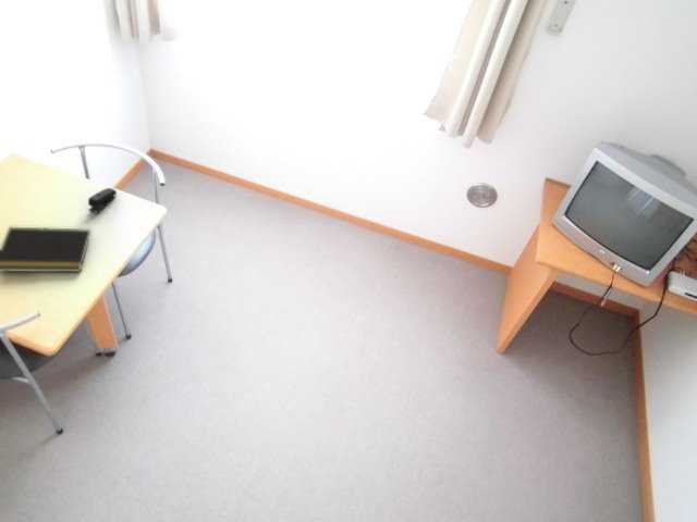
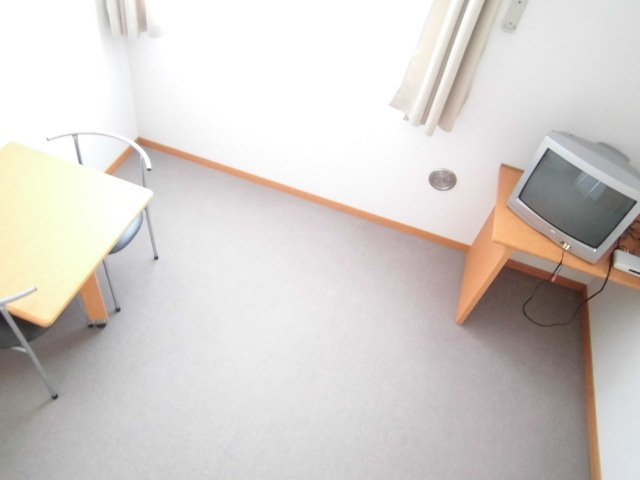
- stapler (102, 197)
- notepad (44, 249)
